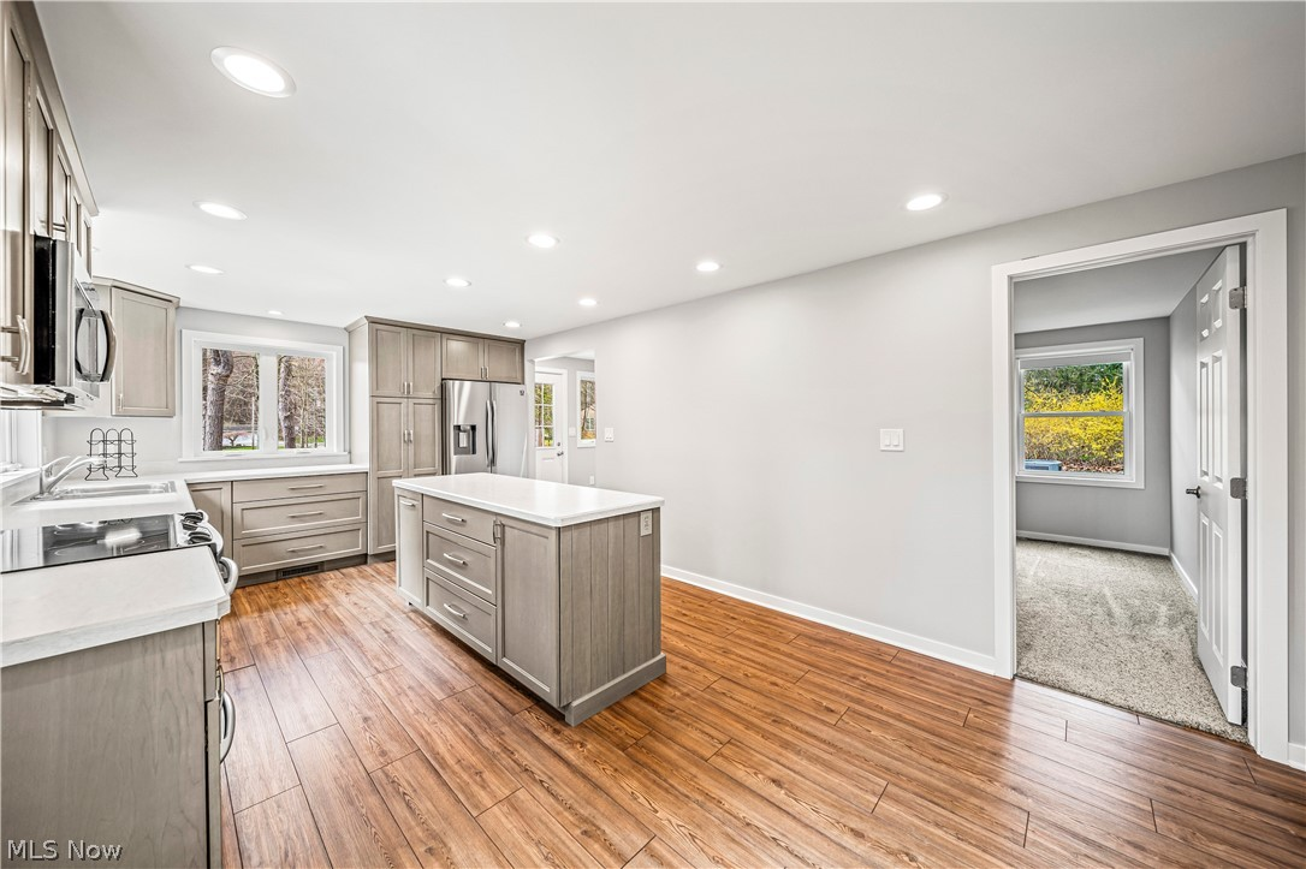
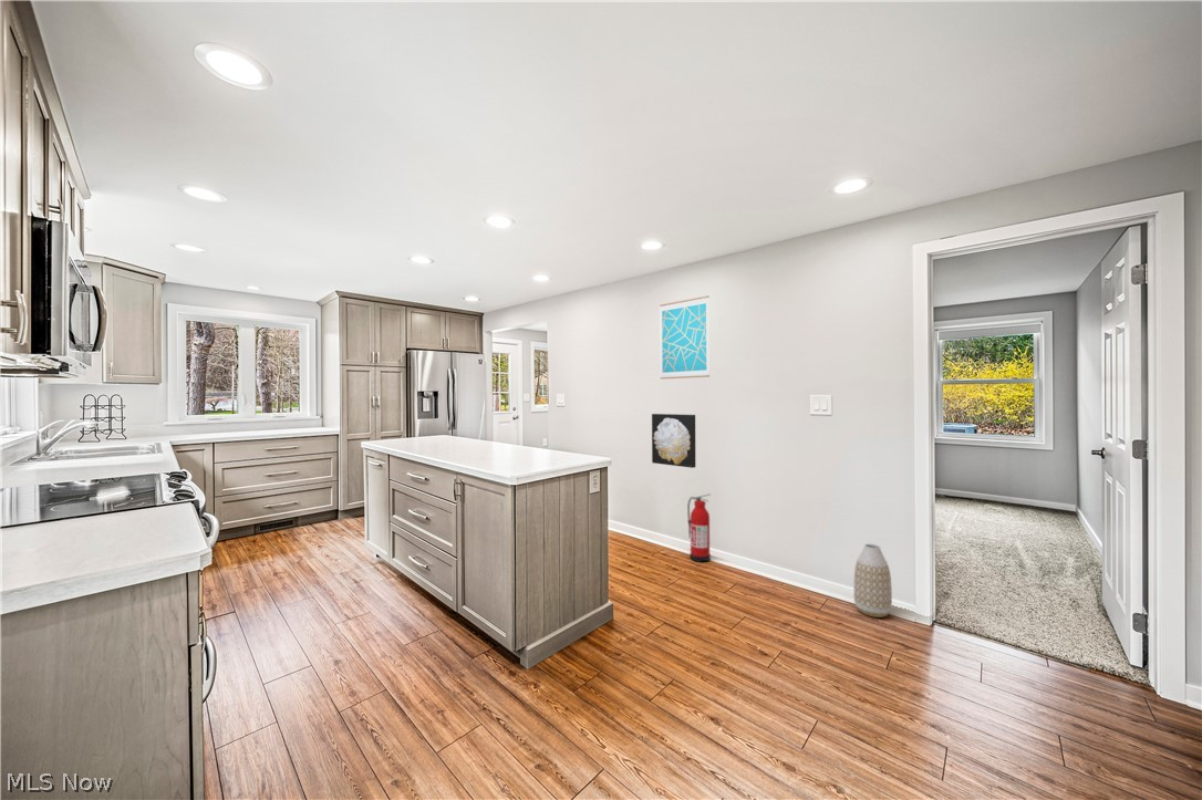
+ wall art (673, 439)
+ wall art (683, 339)
+ fire extinguisher (698, 524)
+ vase (872, 579)
